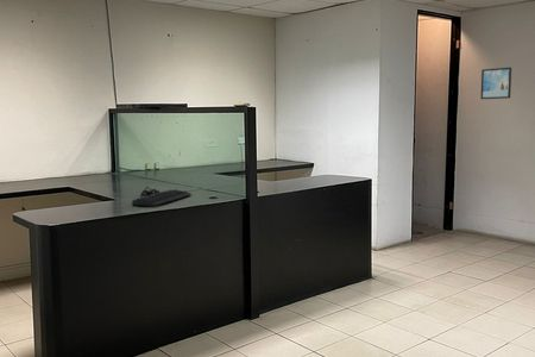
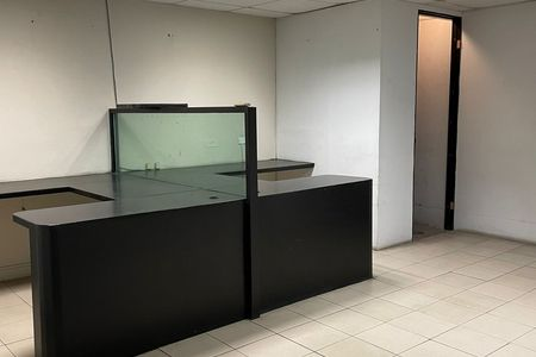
- keyboard (158, 193)
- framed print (496, 83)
